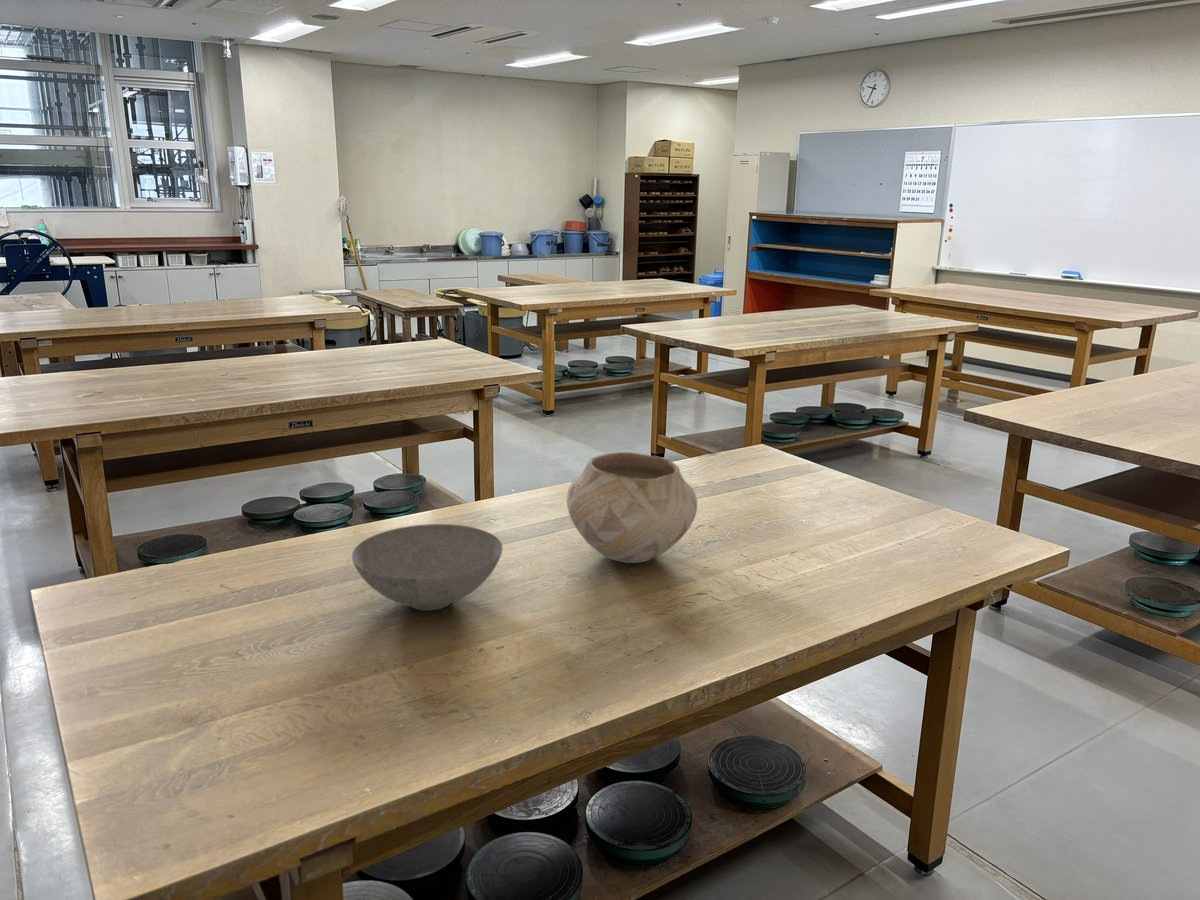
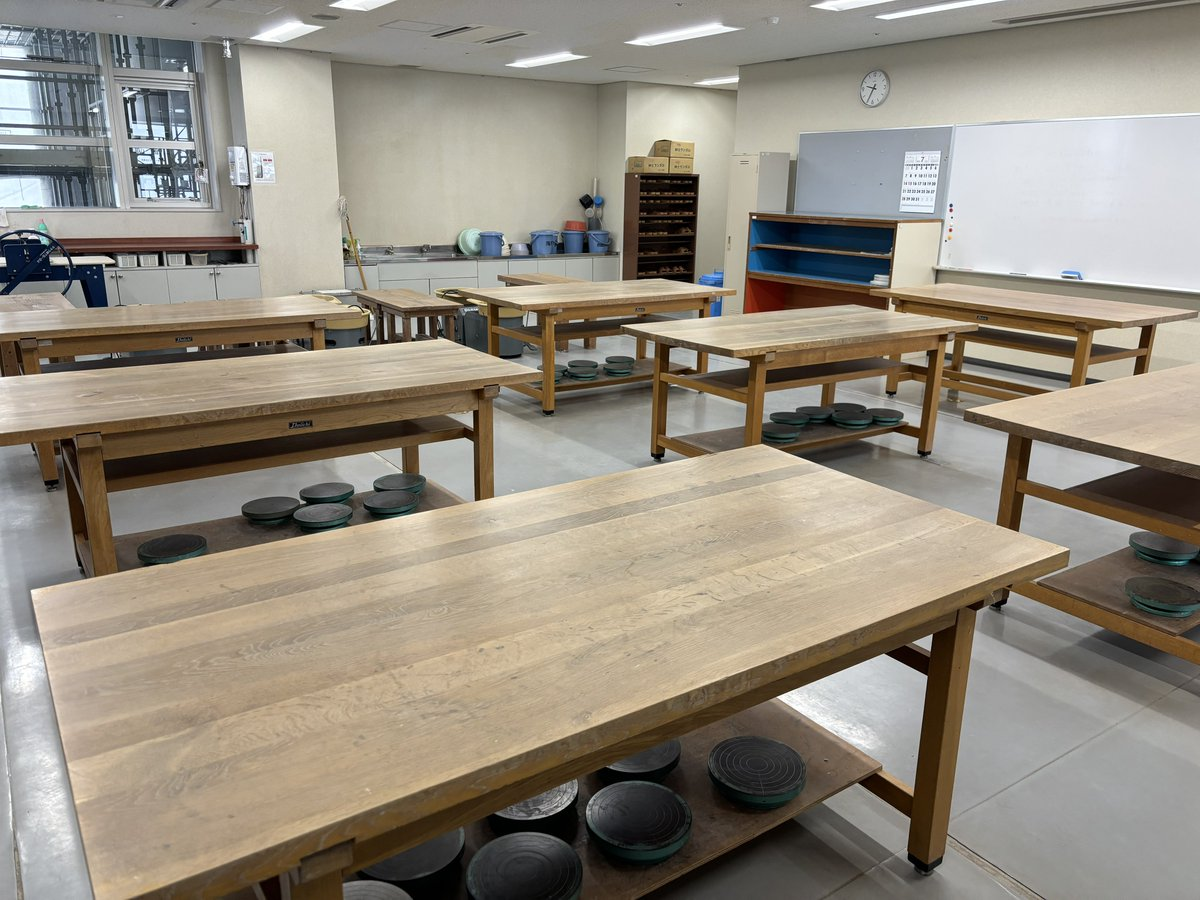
- ceramic pot (631, 509)
- bowl (429, 575)
